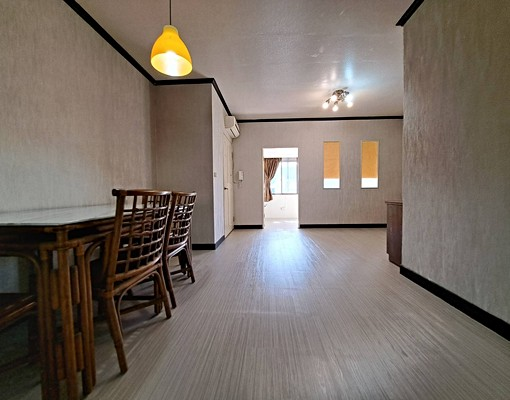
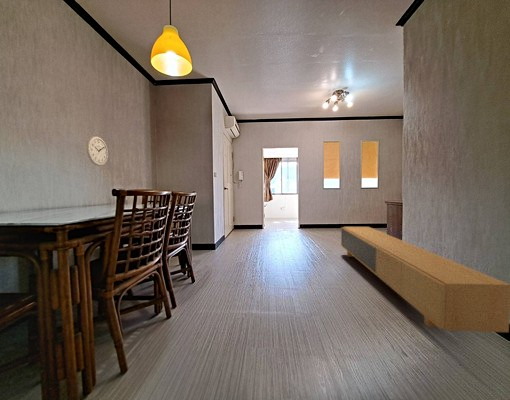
+ wall clock (98, 151)
+ media console (389, 261)
